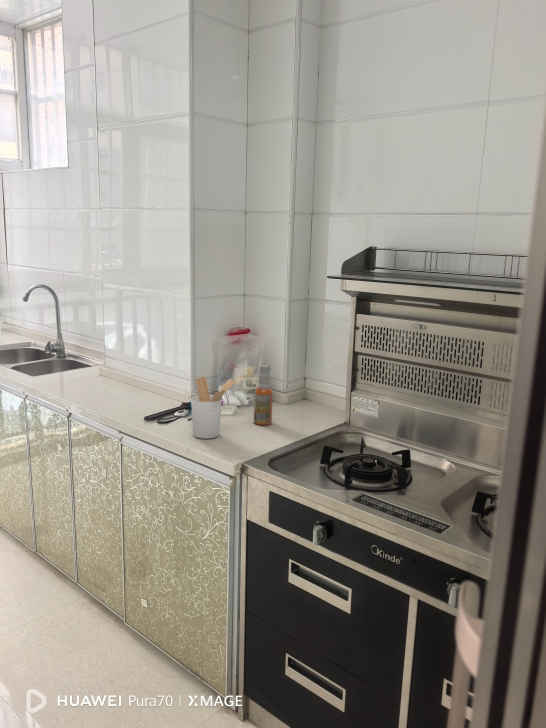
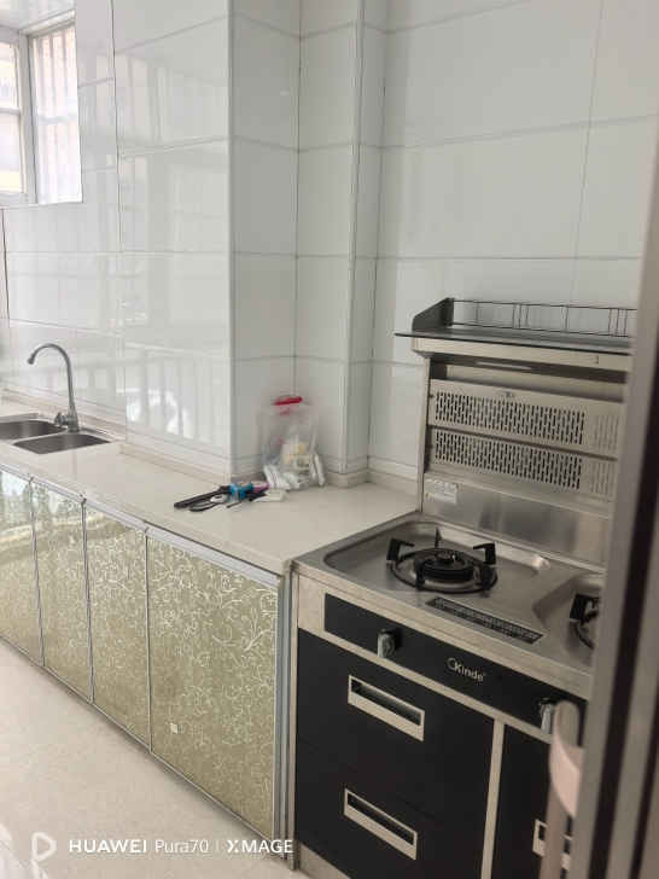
- spray bottle (264, 394)
- utensil holder (213, 406)
